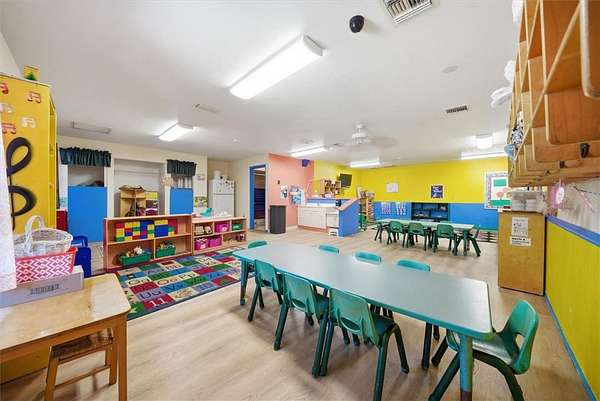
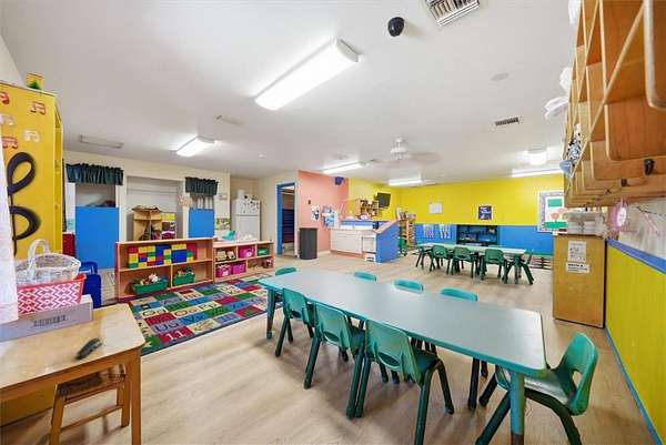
+ stapler (89, 346)
